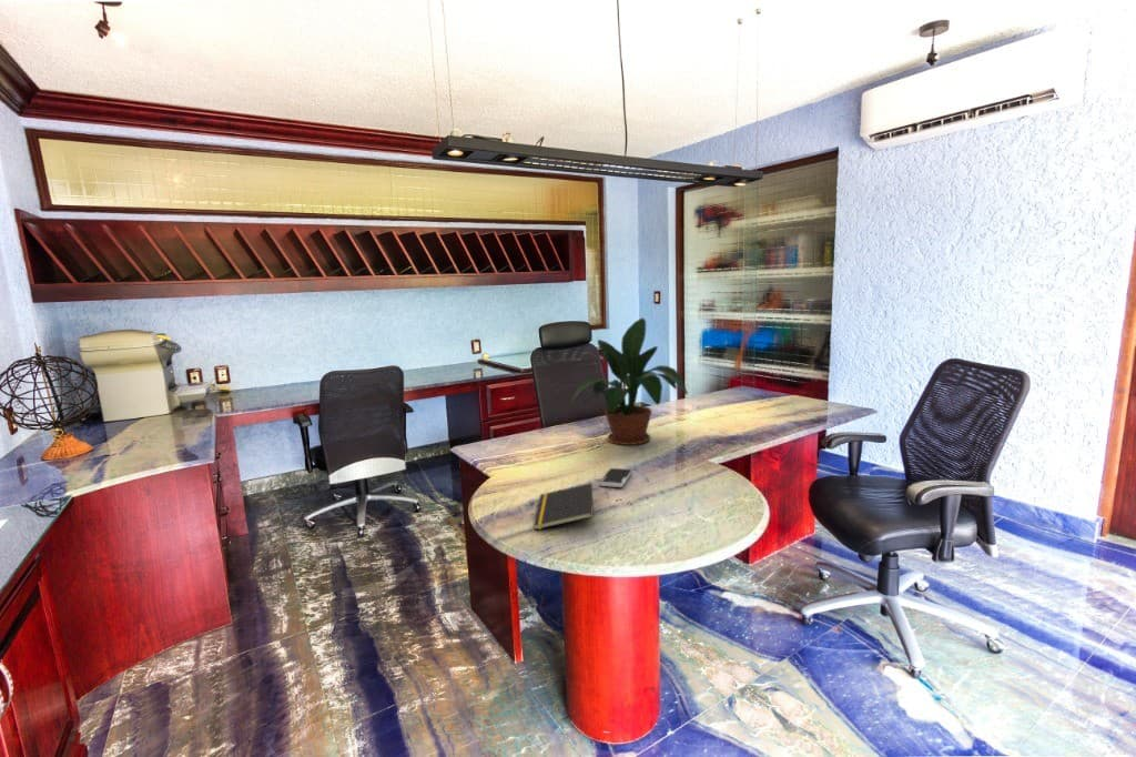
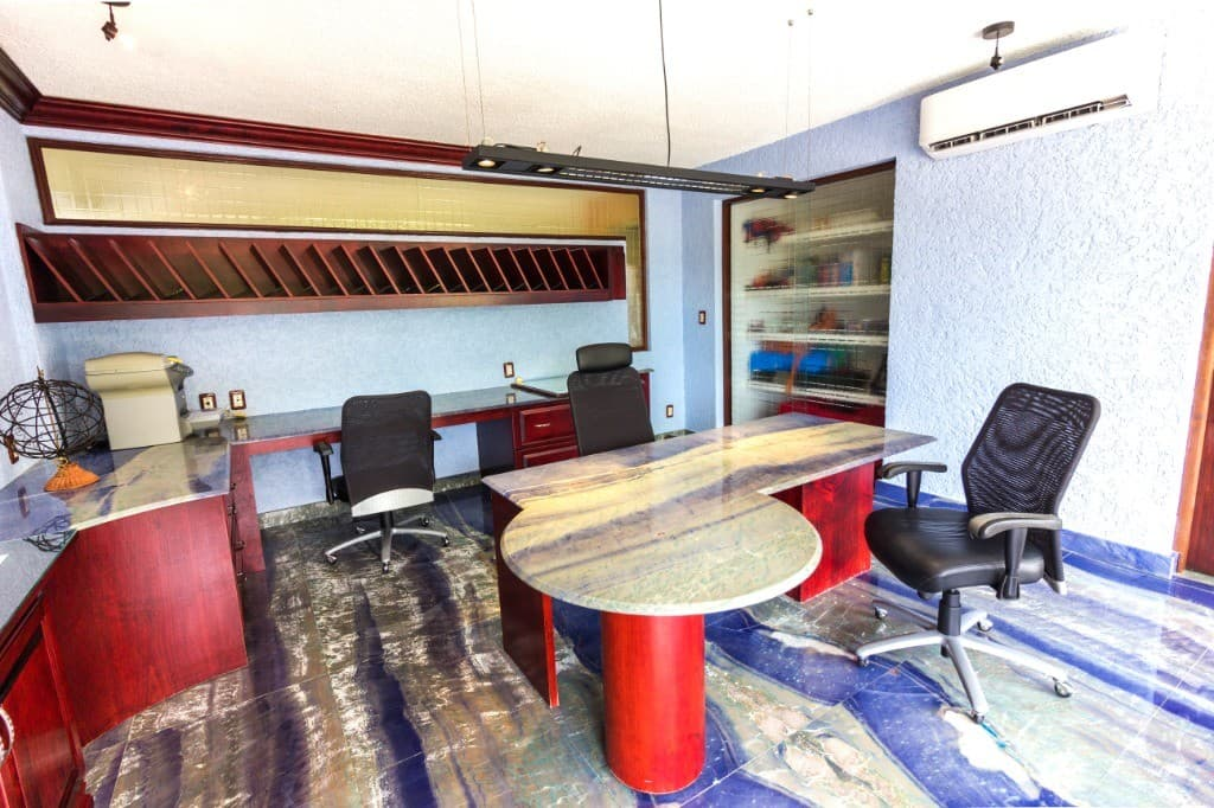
- smartphone (616, 477)
- notepad (565, 504)
- potted plant (629, 381)
